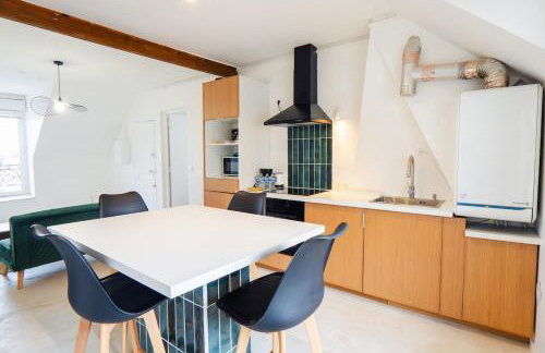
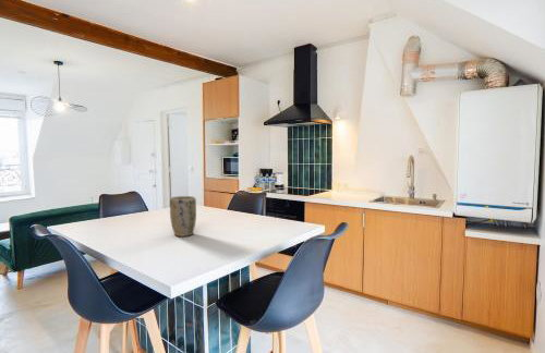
+ plant pot (183, 216)
